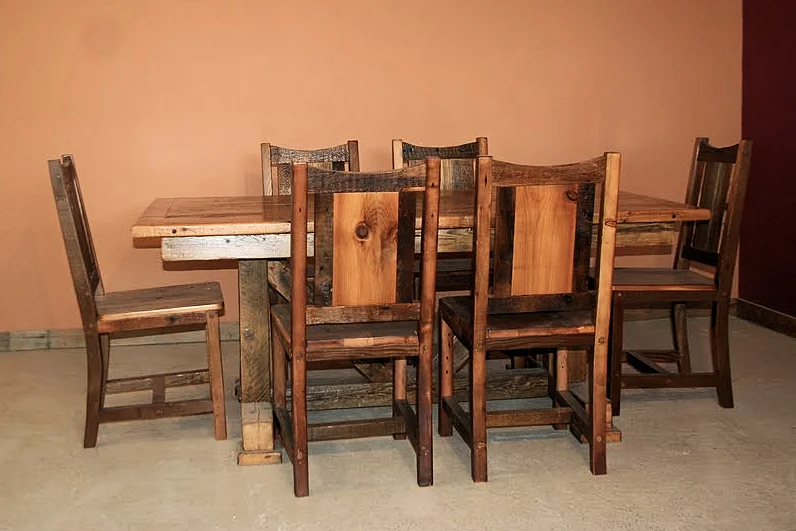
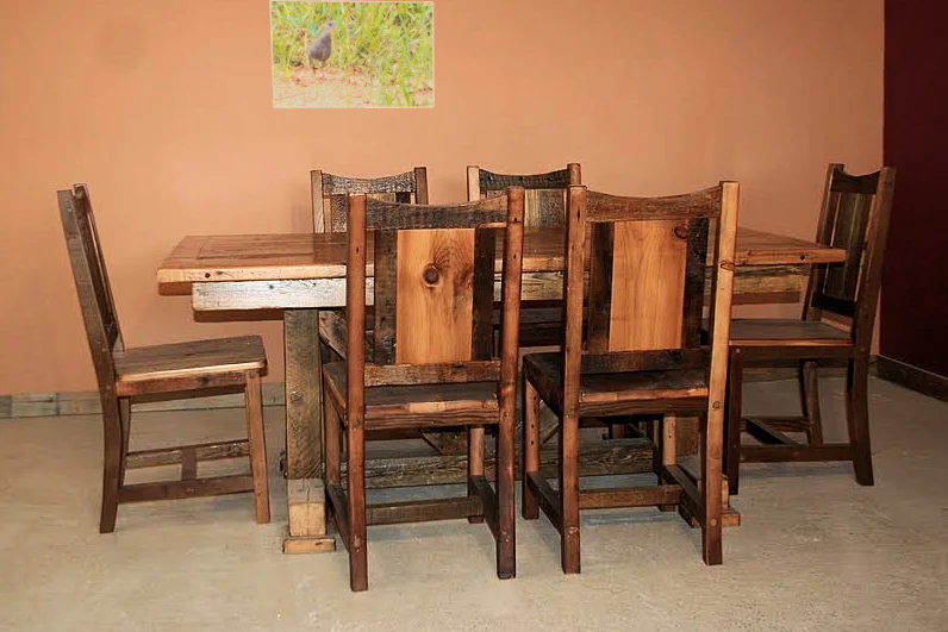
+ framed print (353, 55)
